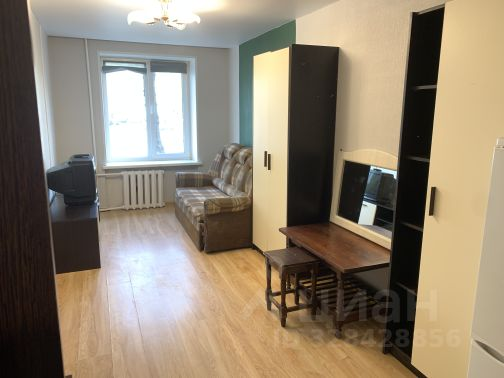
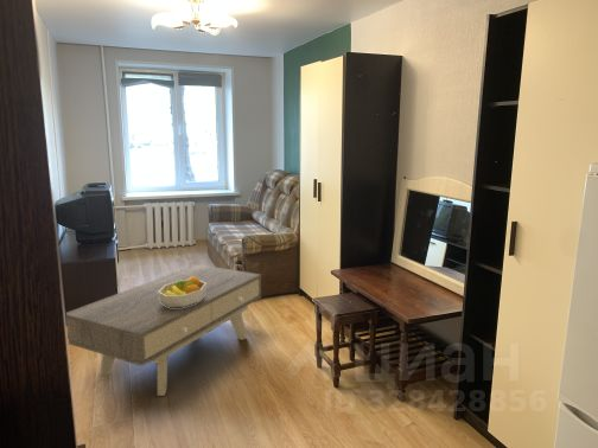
+ fruit bowl (183, 290)
+ coffee table (178, 324)
